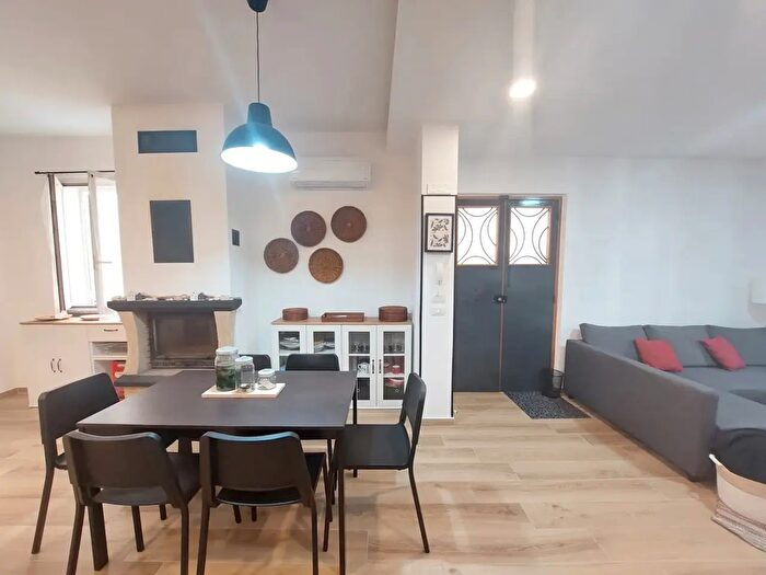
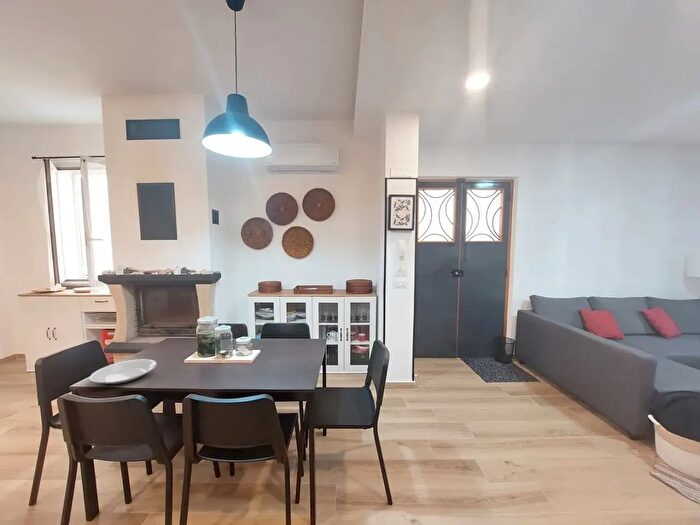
+ plate (125, 373)
